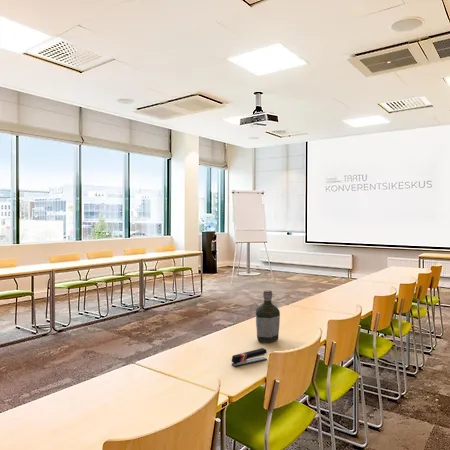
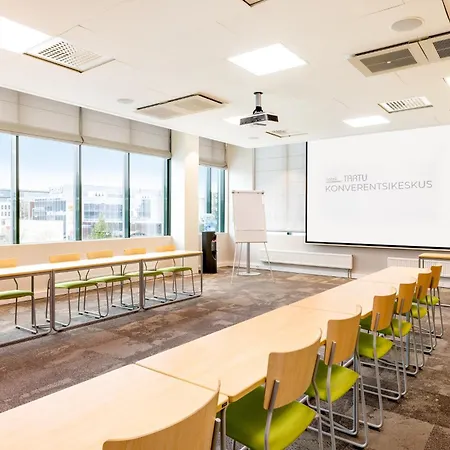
- stapler (249, 357)
- bottle (267, 315)
